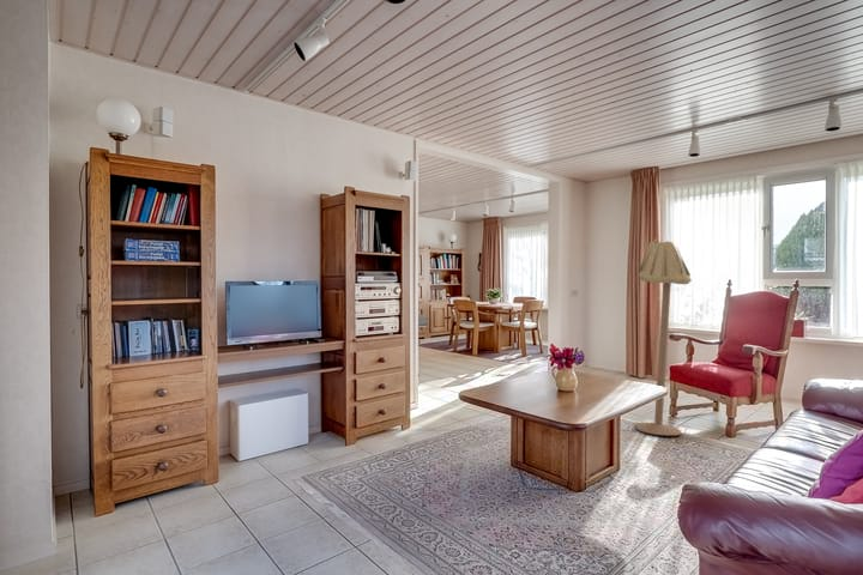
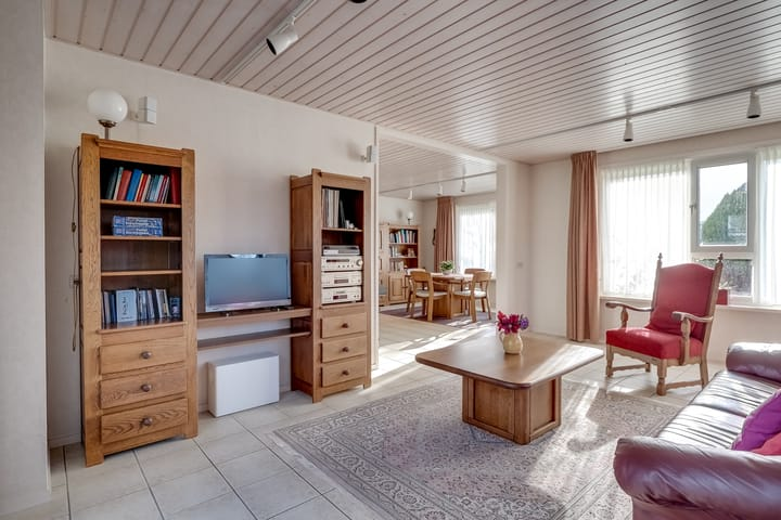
- floor lamp (663, 333)
